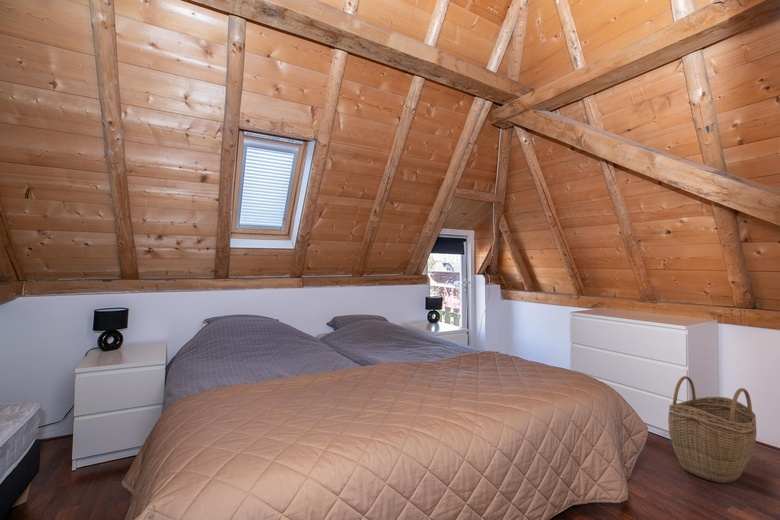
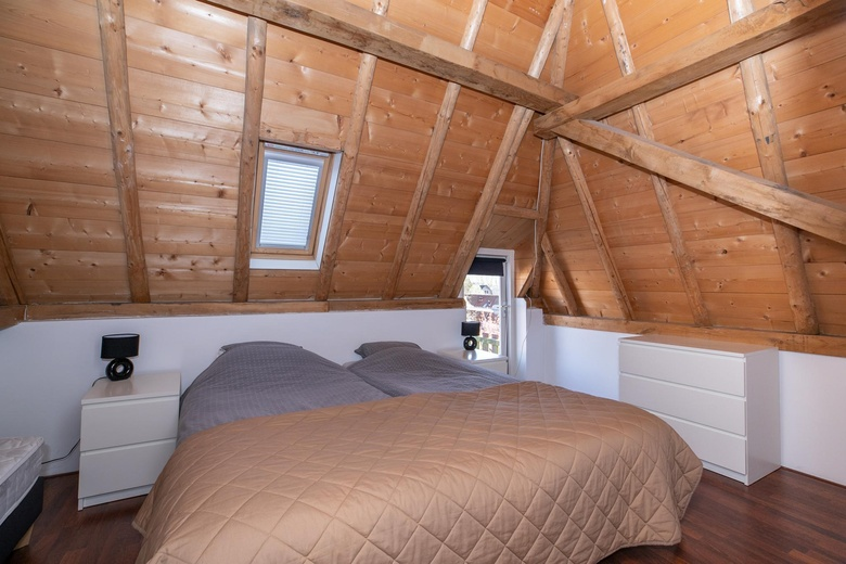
- woven basket (711, 426)
